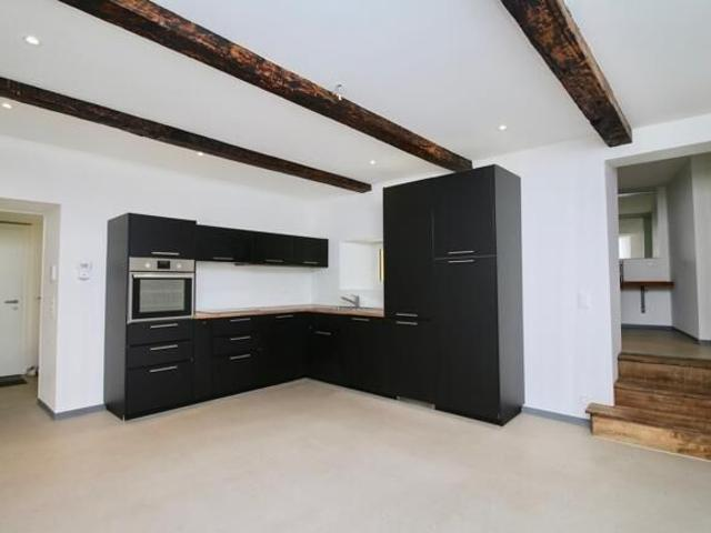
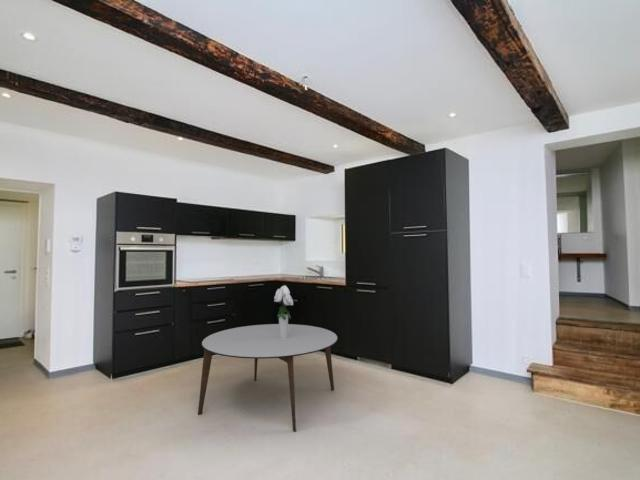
+ dining table (271, 357)
+ bouquet (283, 311)
